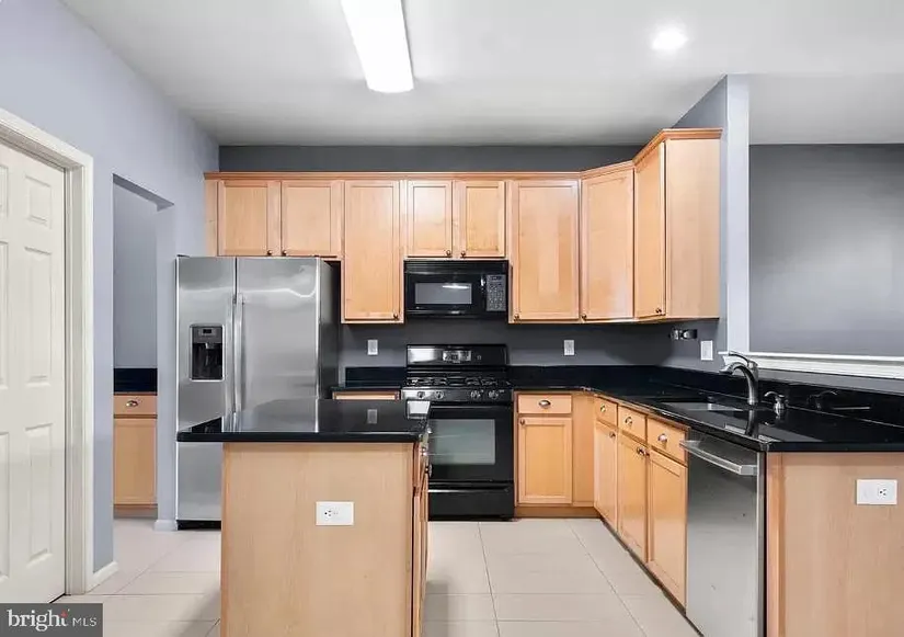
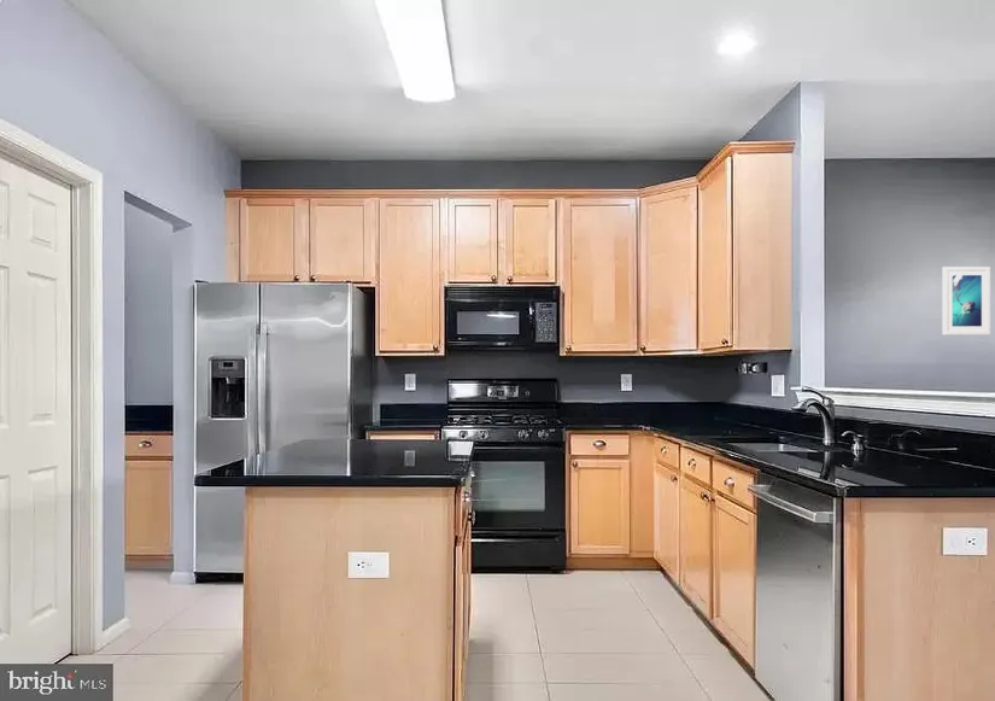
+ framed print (966, 300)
